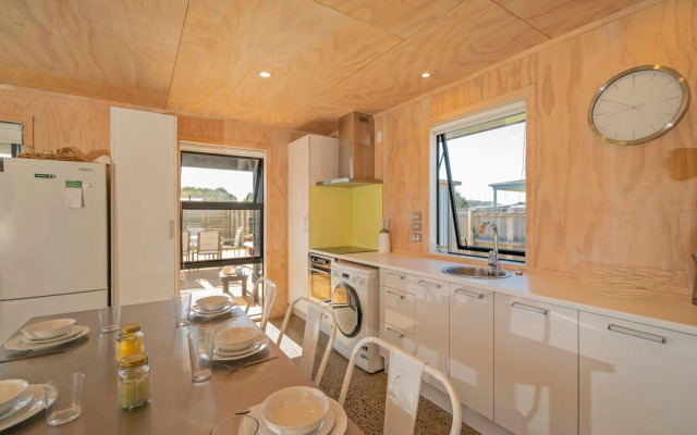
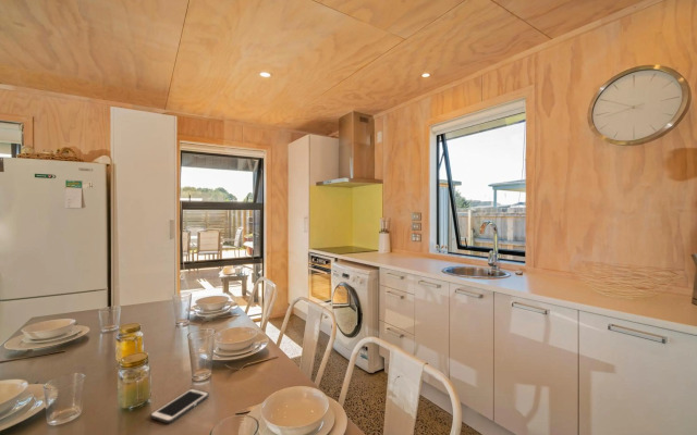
+ cell phone (181, 405)
